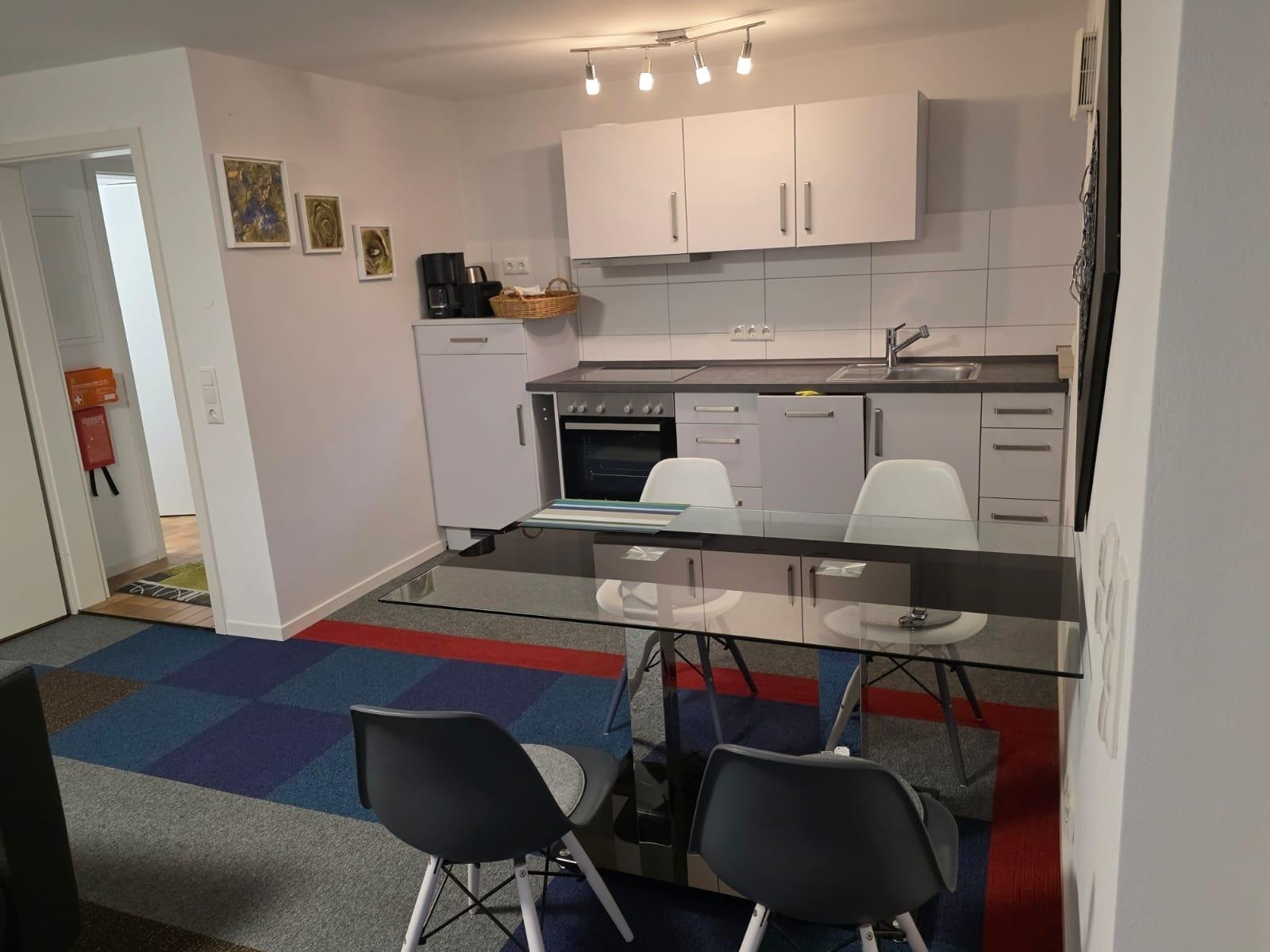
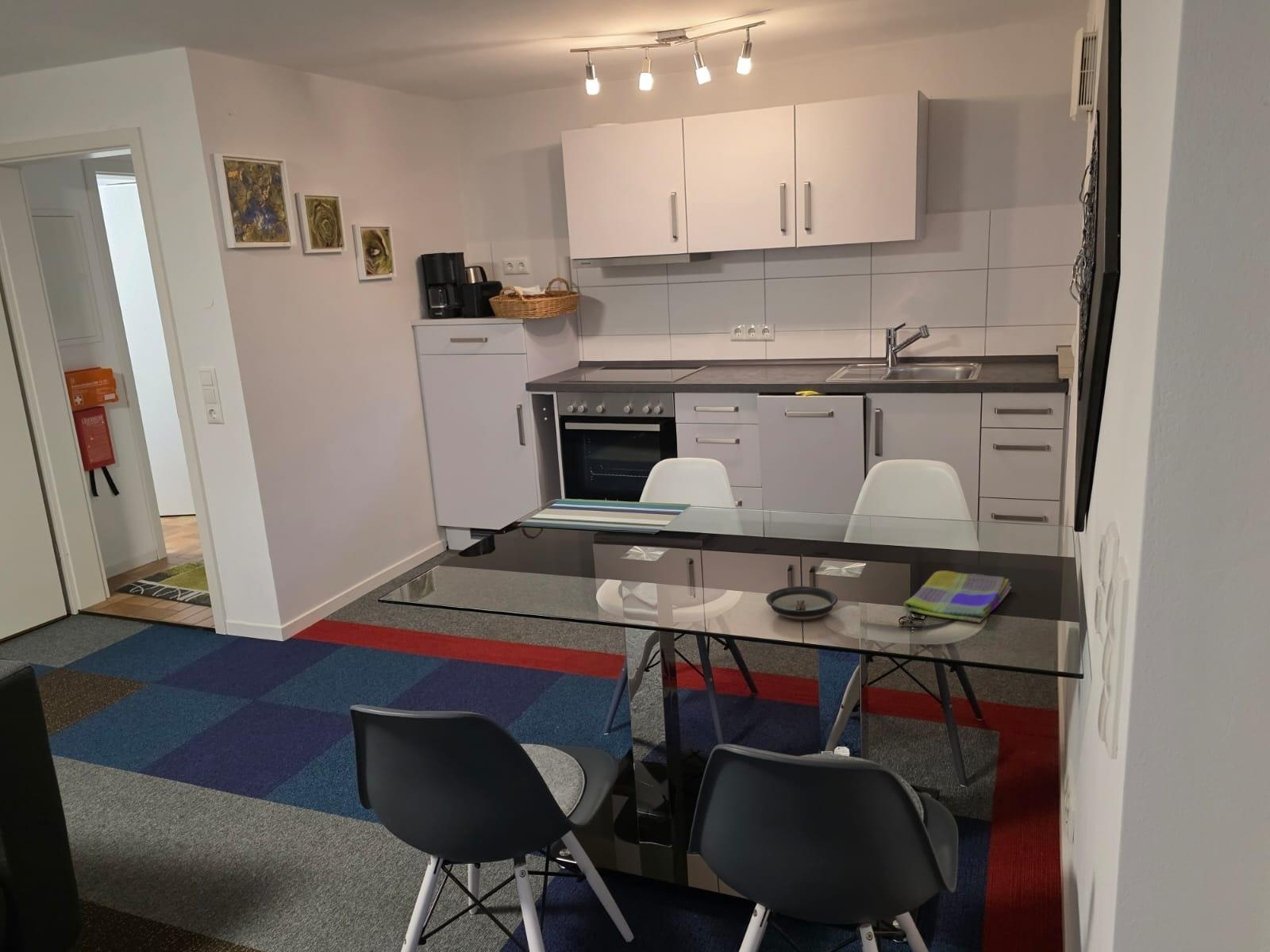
+ dish towel (957, 593)
+ saucer (802, 606)
